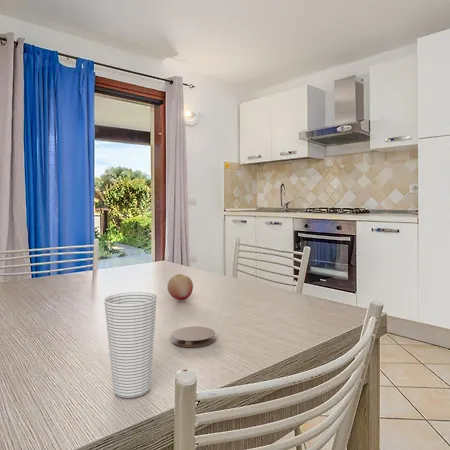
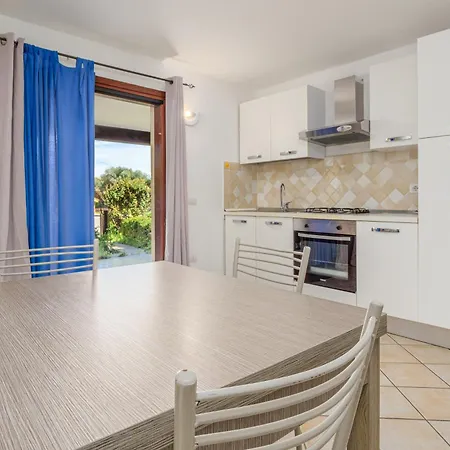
- cup (131, 343)
- coaster (193, 336)
- fruit (180, 287)
